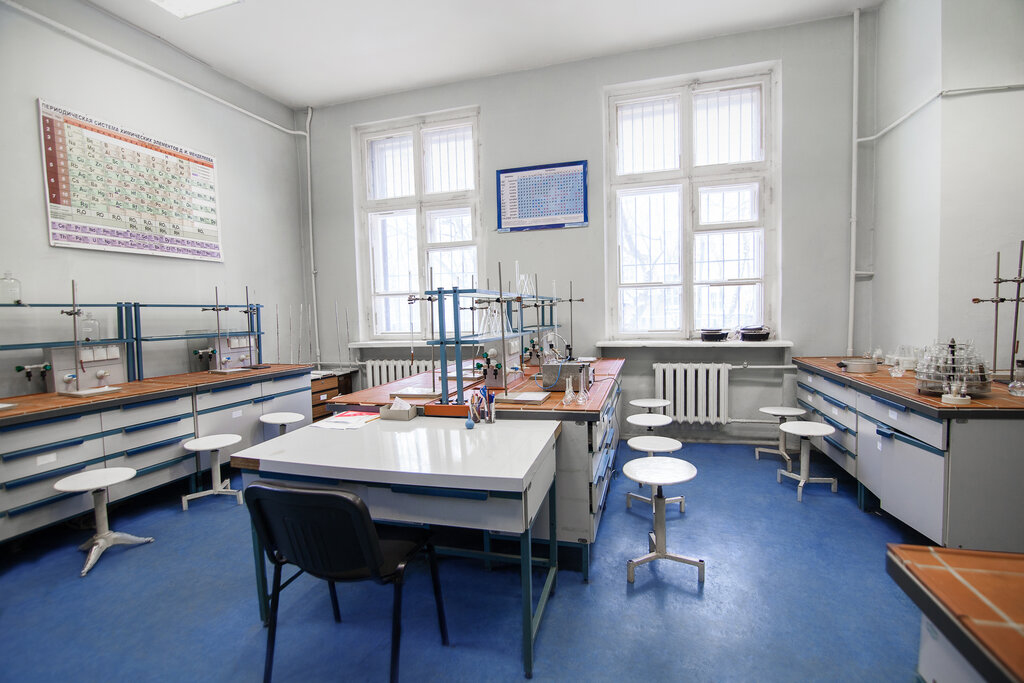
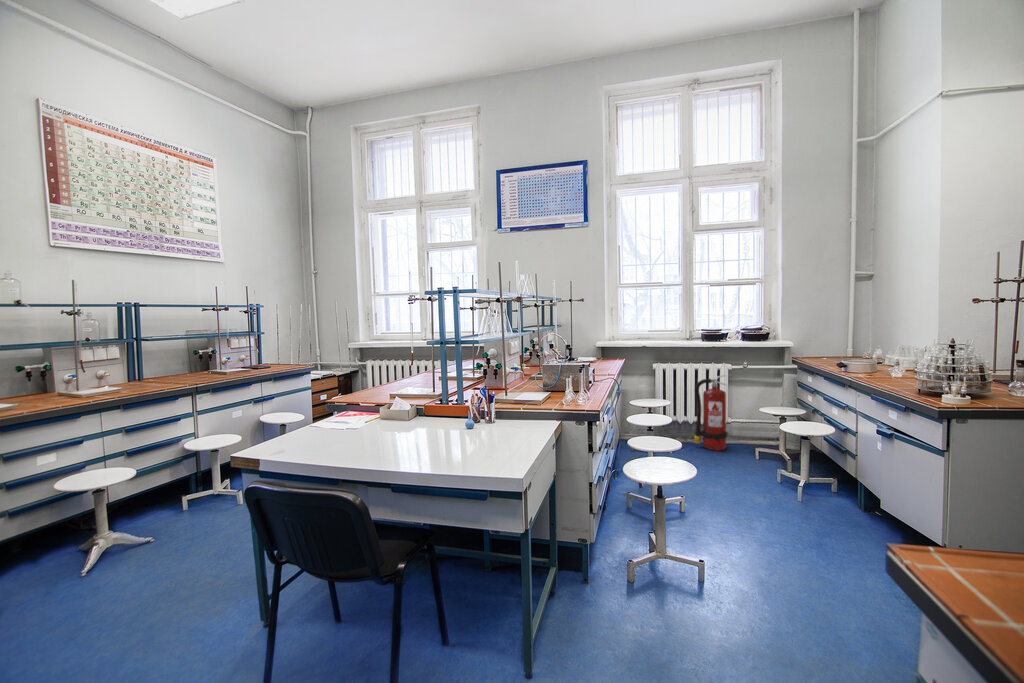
+ fire extinguisher (710, 411)
